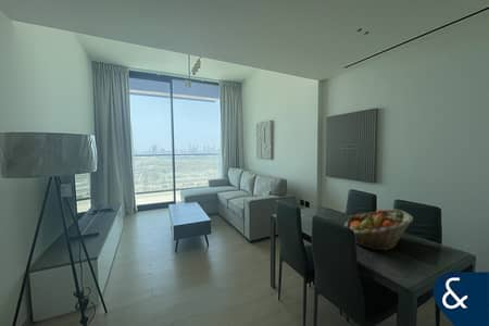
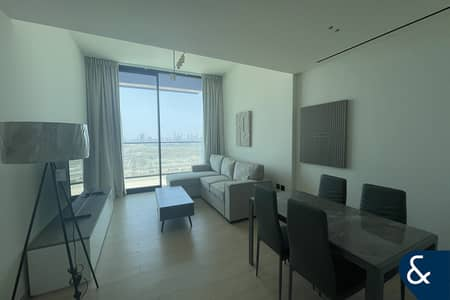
- fruit basket (375, 226)
